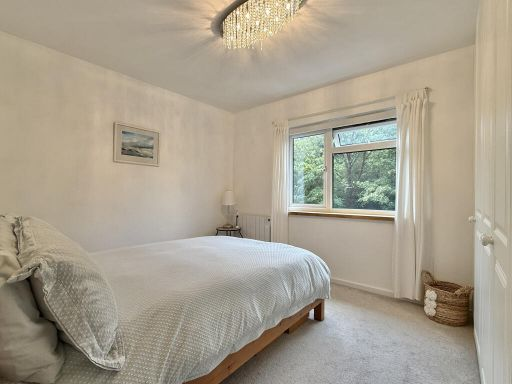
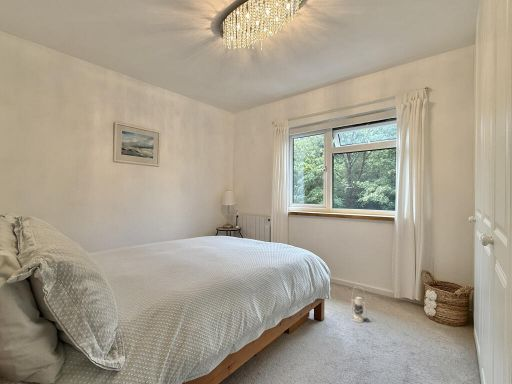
+ lantern (358, 303)
